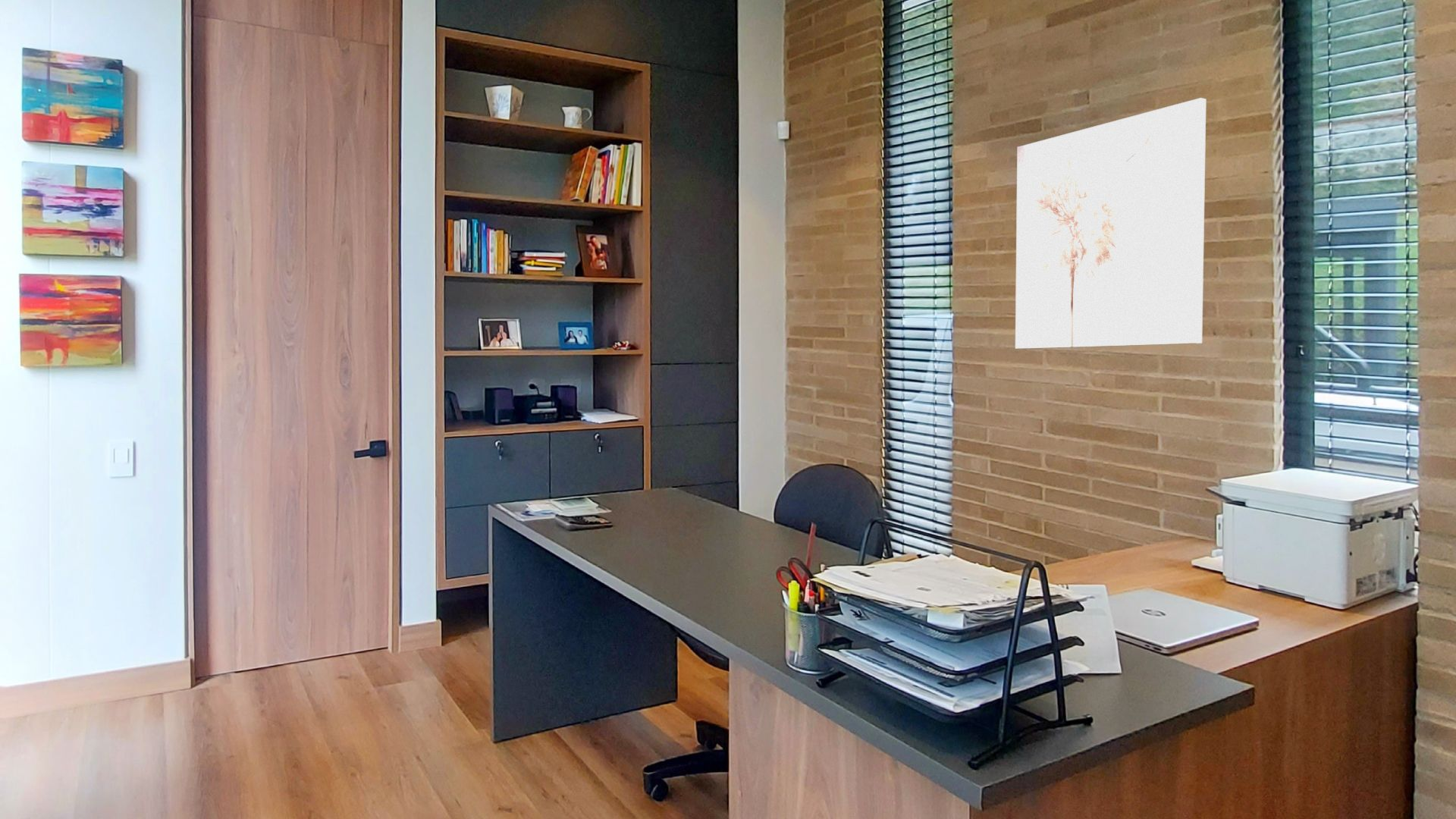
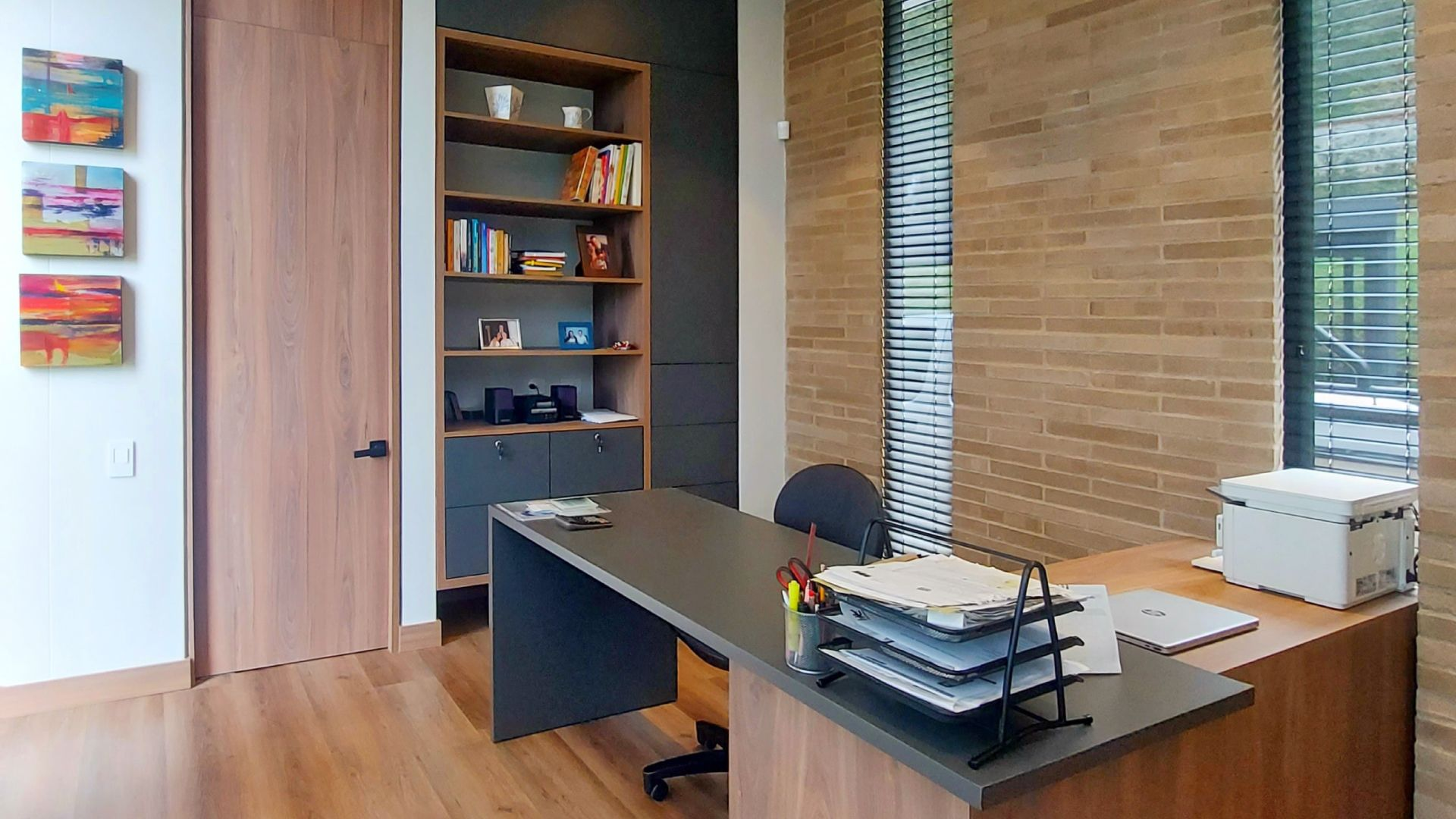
- wall art (1101, 236)
